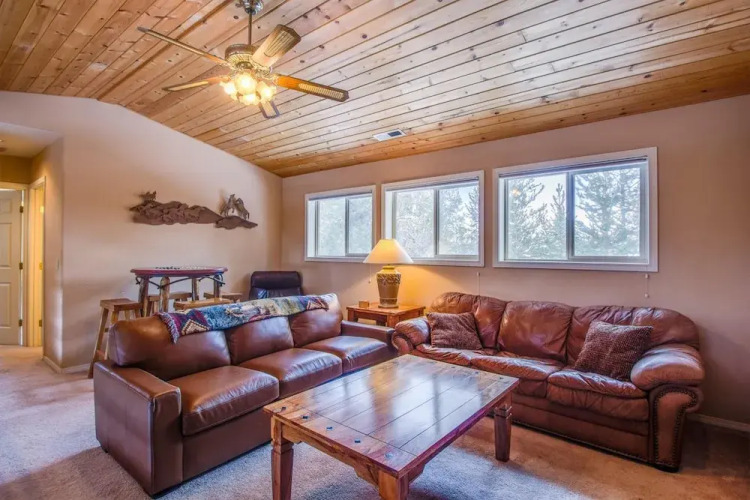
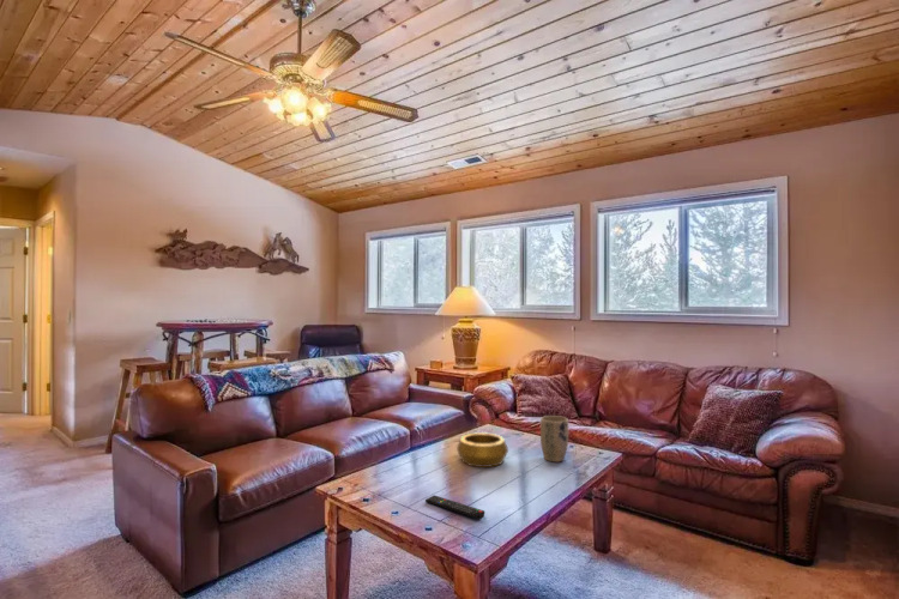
+ plant pot (554, 438)
+ remote control (454, 507)
+ decorative bowl (482, 449)
